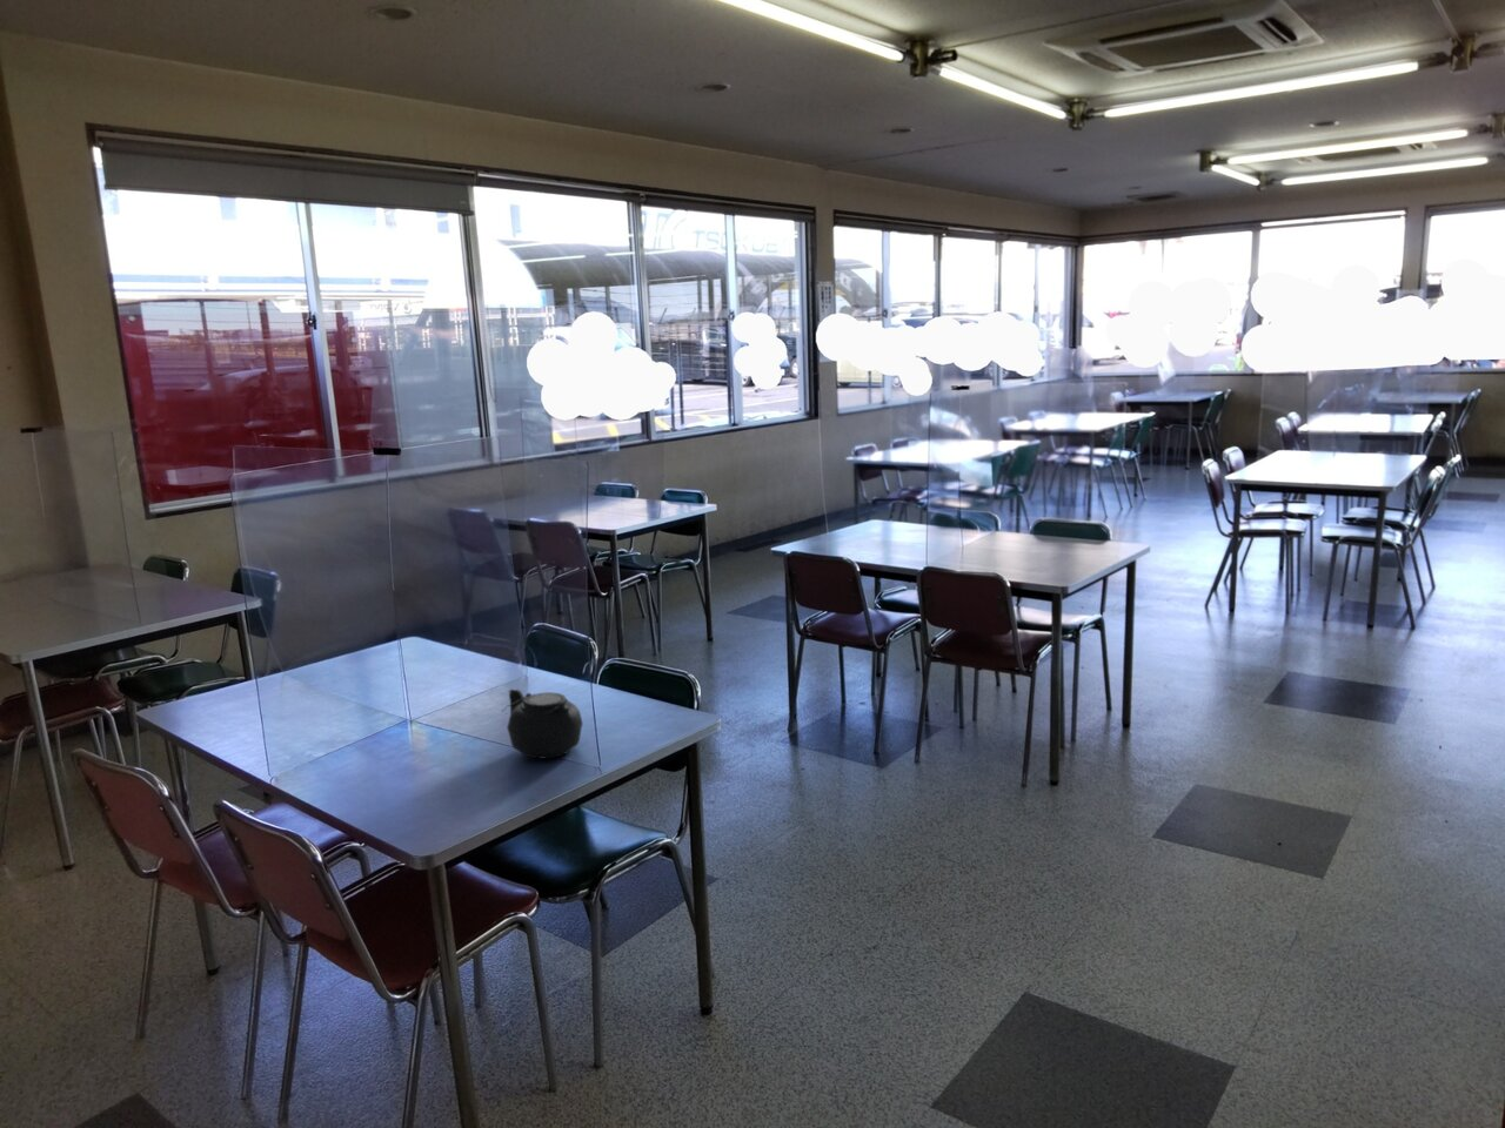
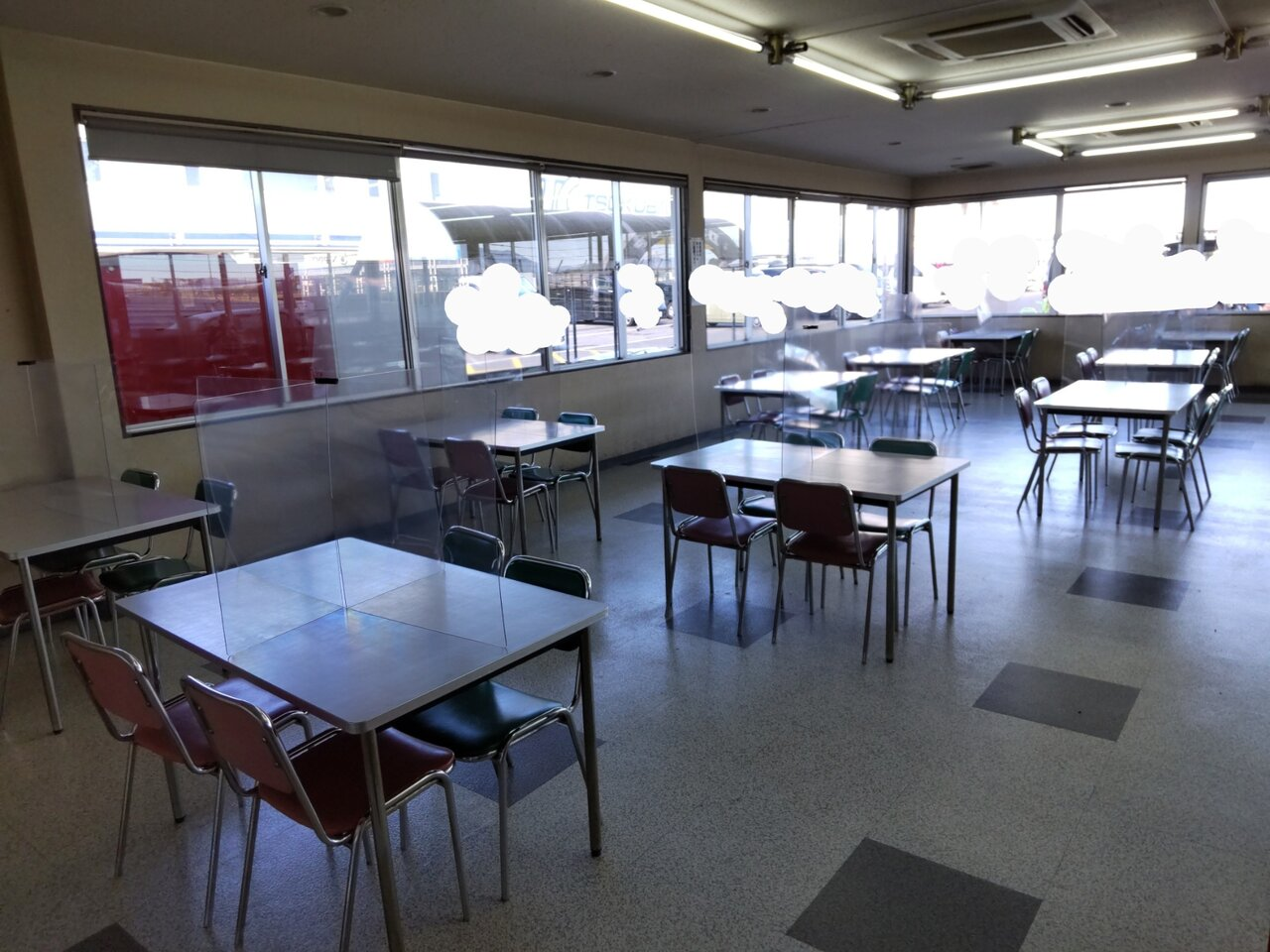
- teapot (539, 723)
